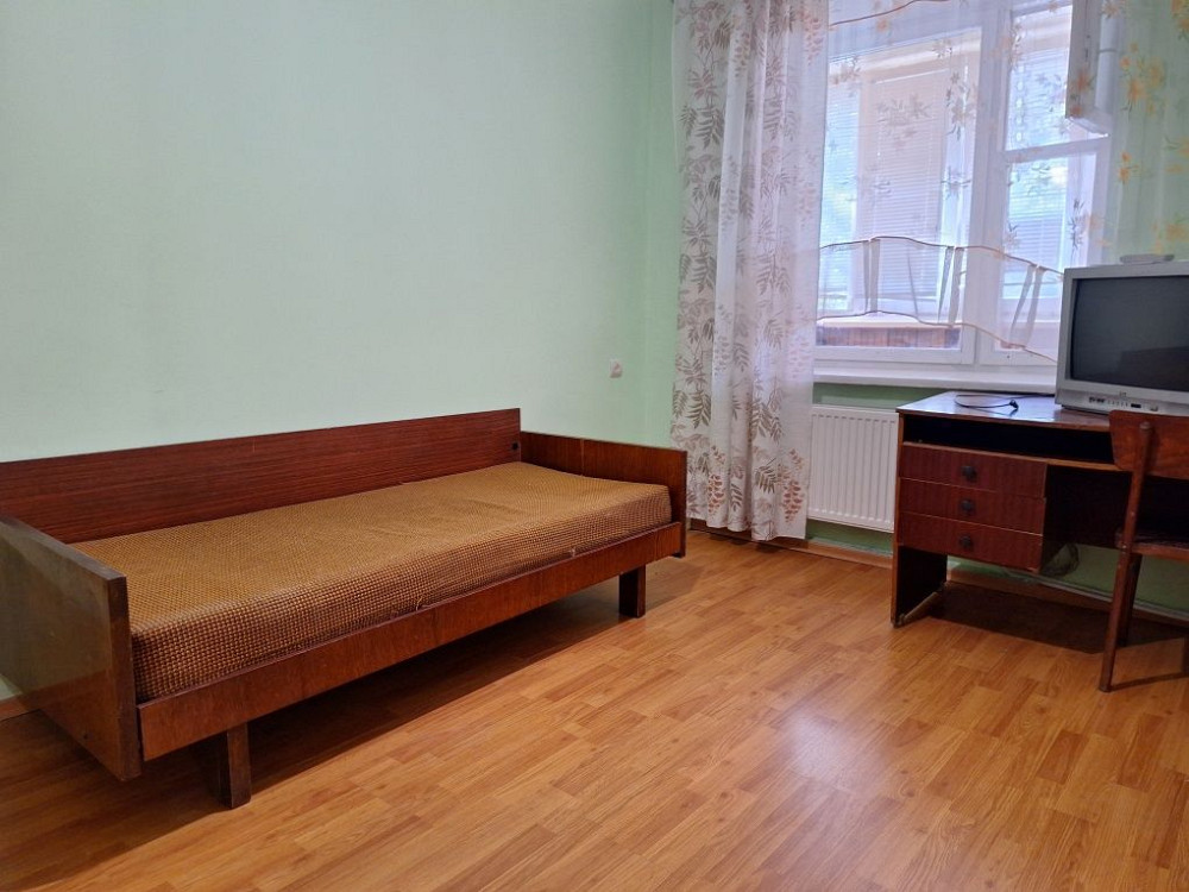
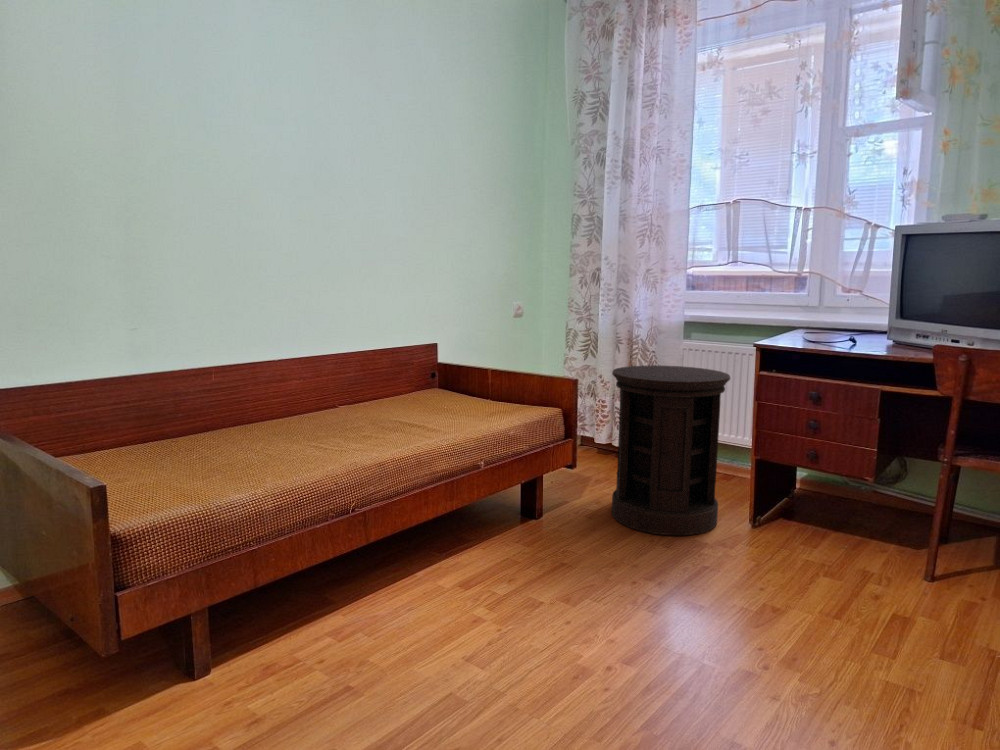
+ side table (666, 445)
